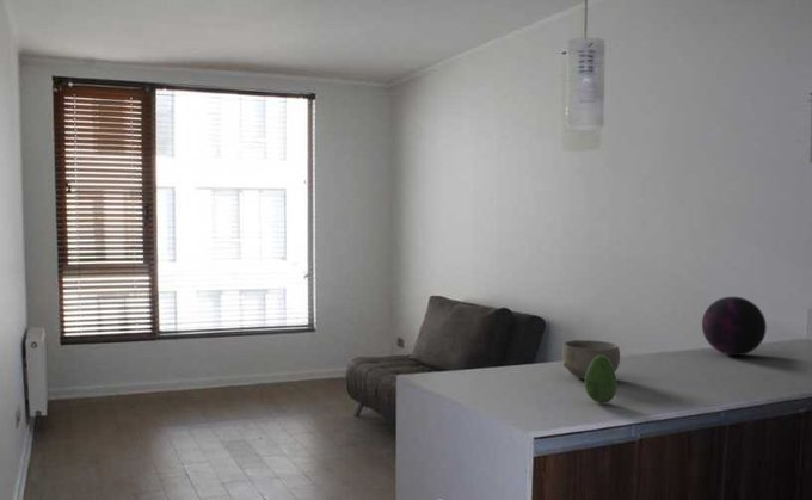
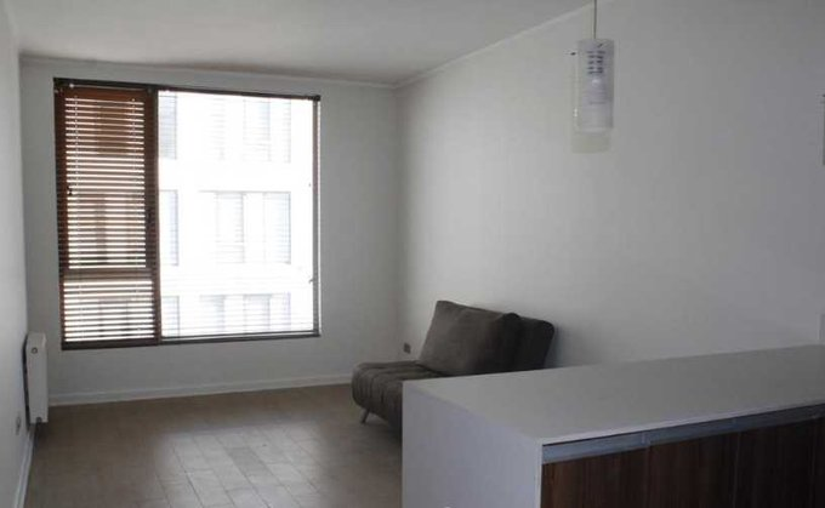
- bowl (590, 360)
- fruit (599, 378)
- decorative orb (733, 326)
